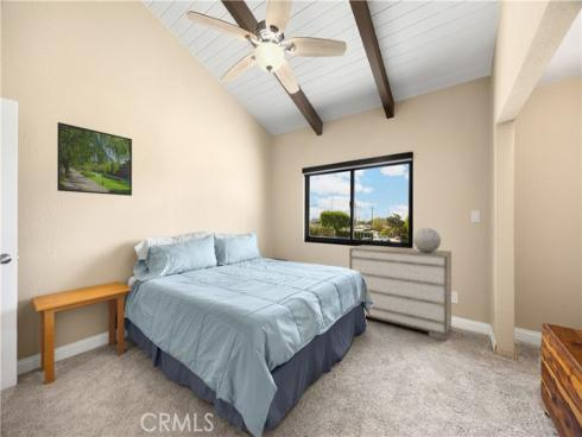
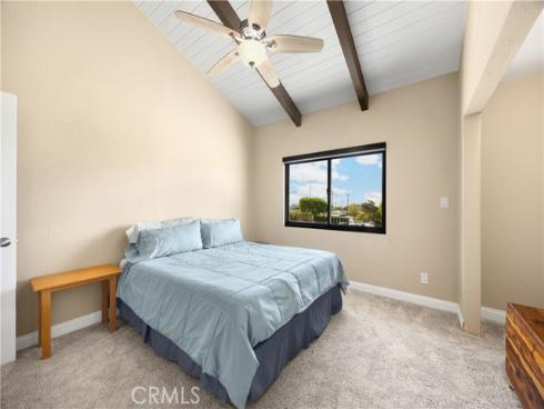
- decorative sphere (426, 240)
- dresser (397, 285)
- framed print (97, 162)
